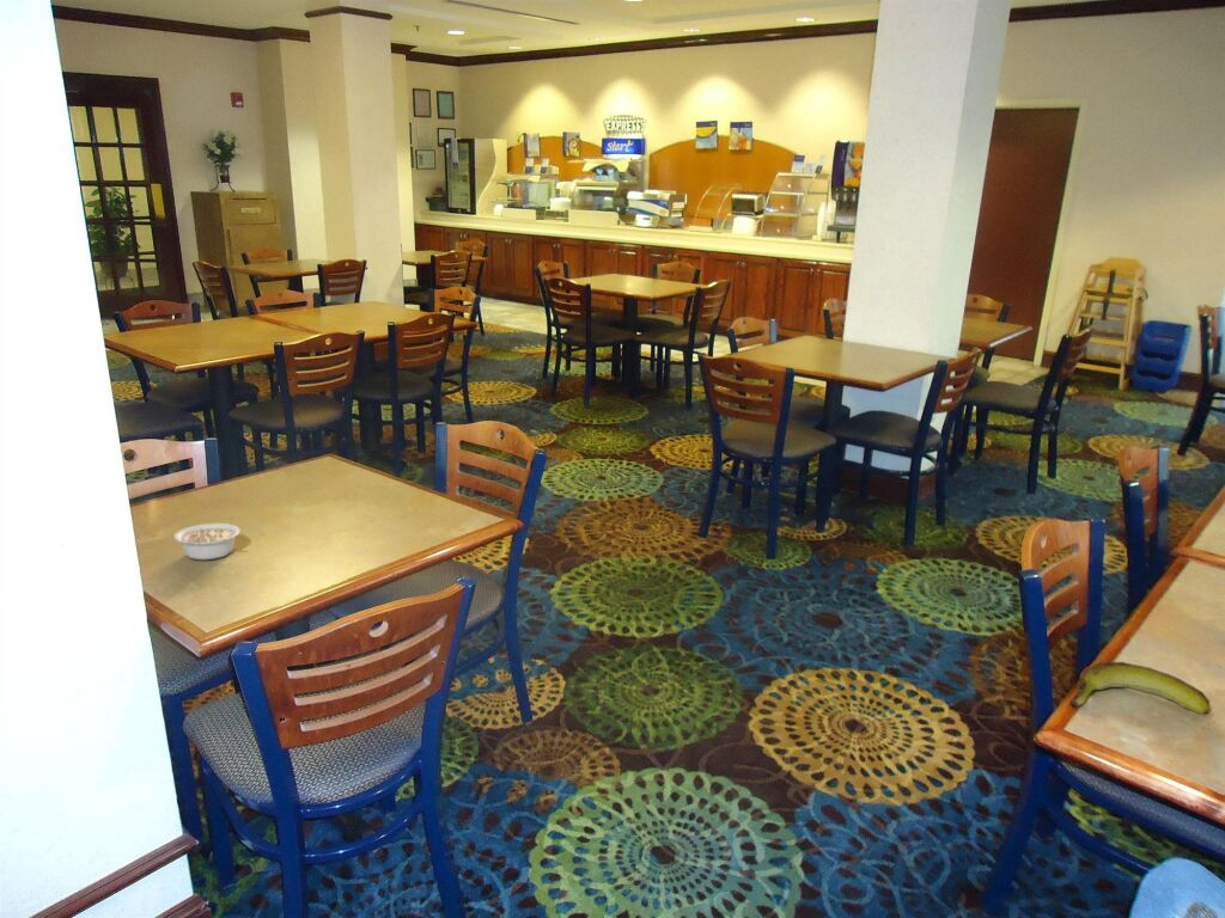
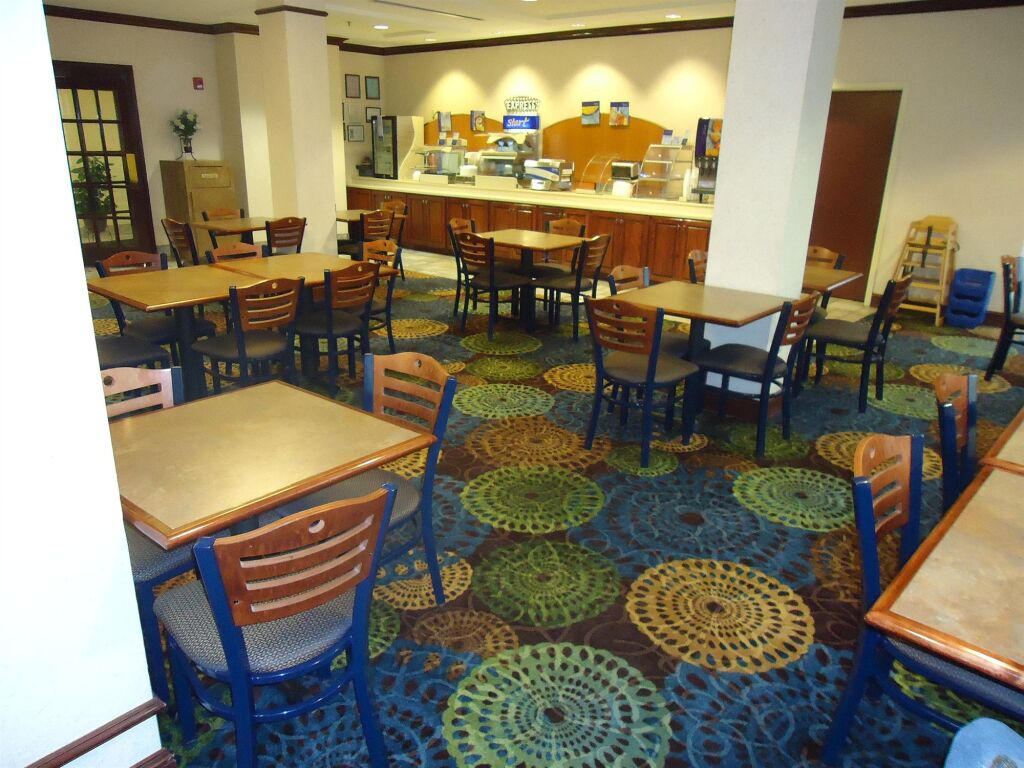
- banana (1138, 688)
- legume (211, 540)
